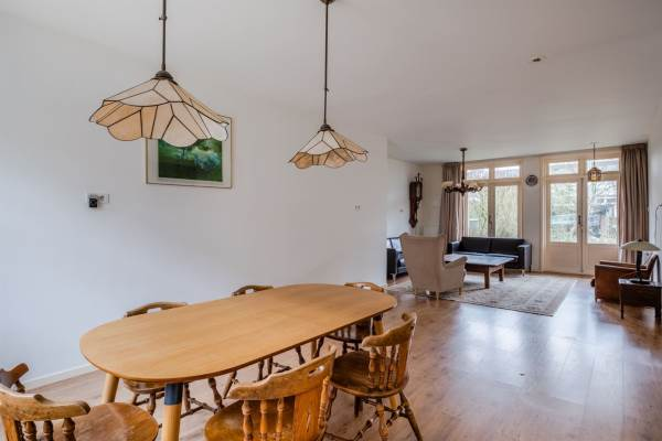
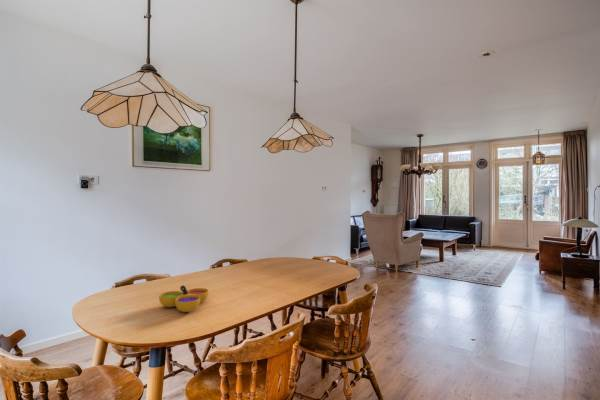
+ decorative bowl (188, 295)
